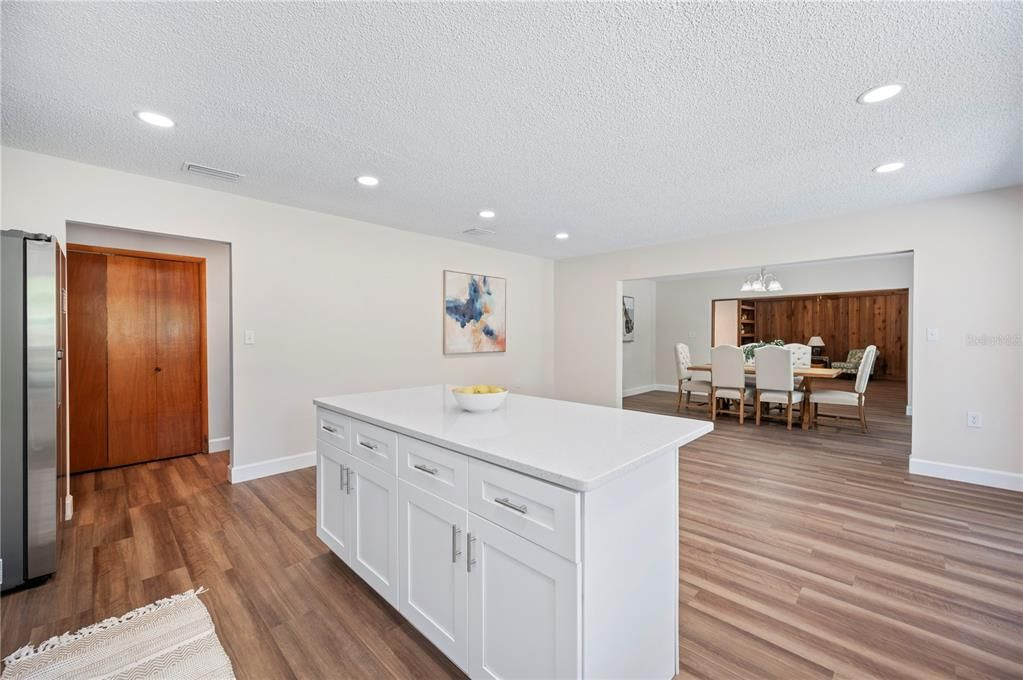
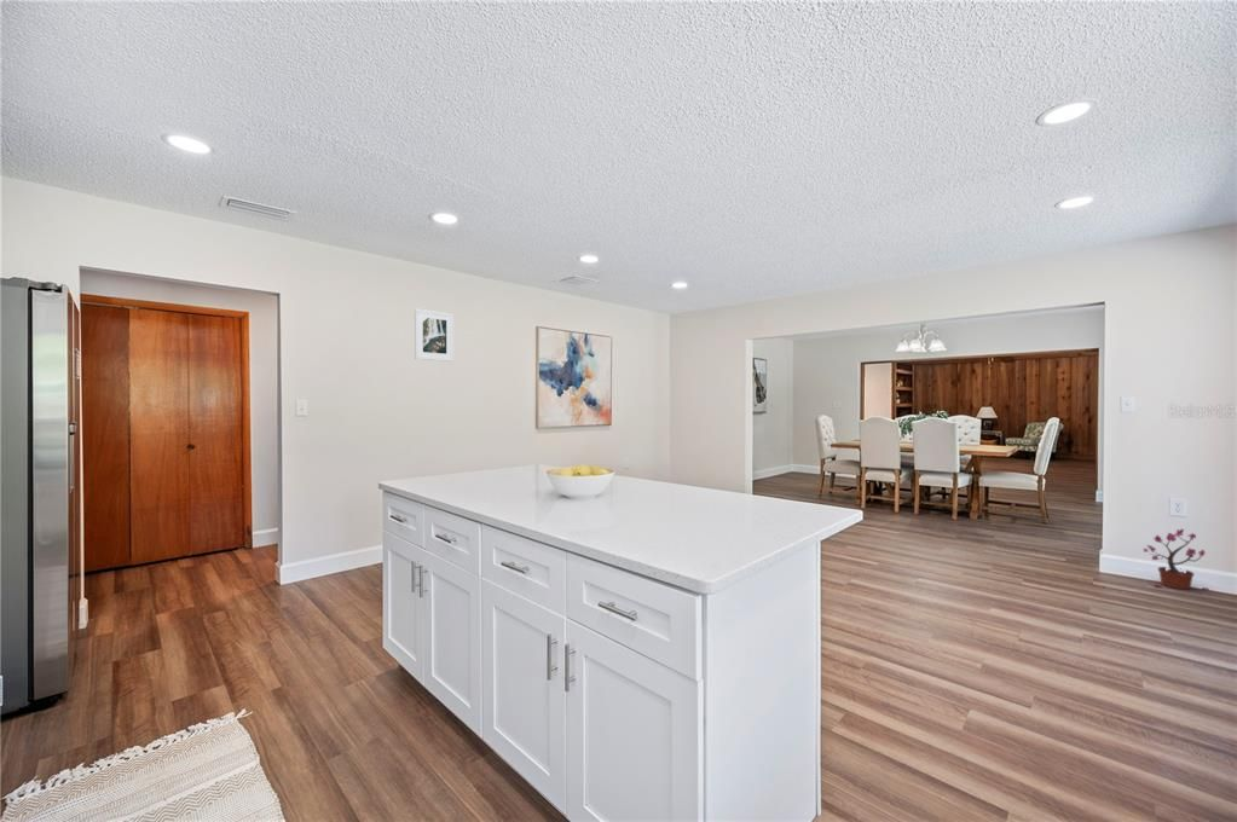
+ potted plant (1173, 556)
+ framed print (434, 335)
